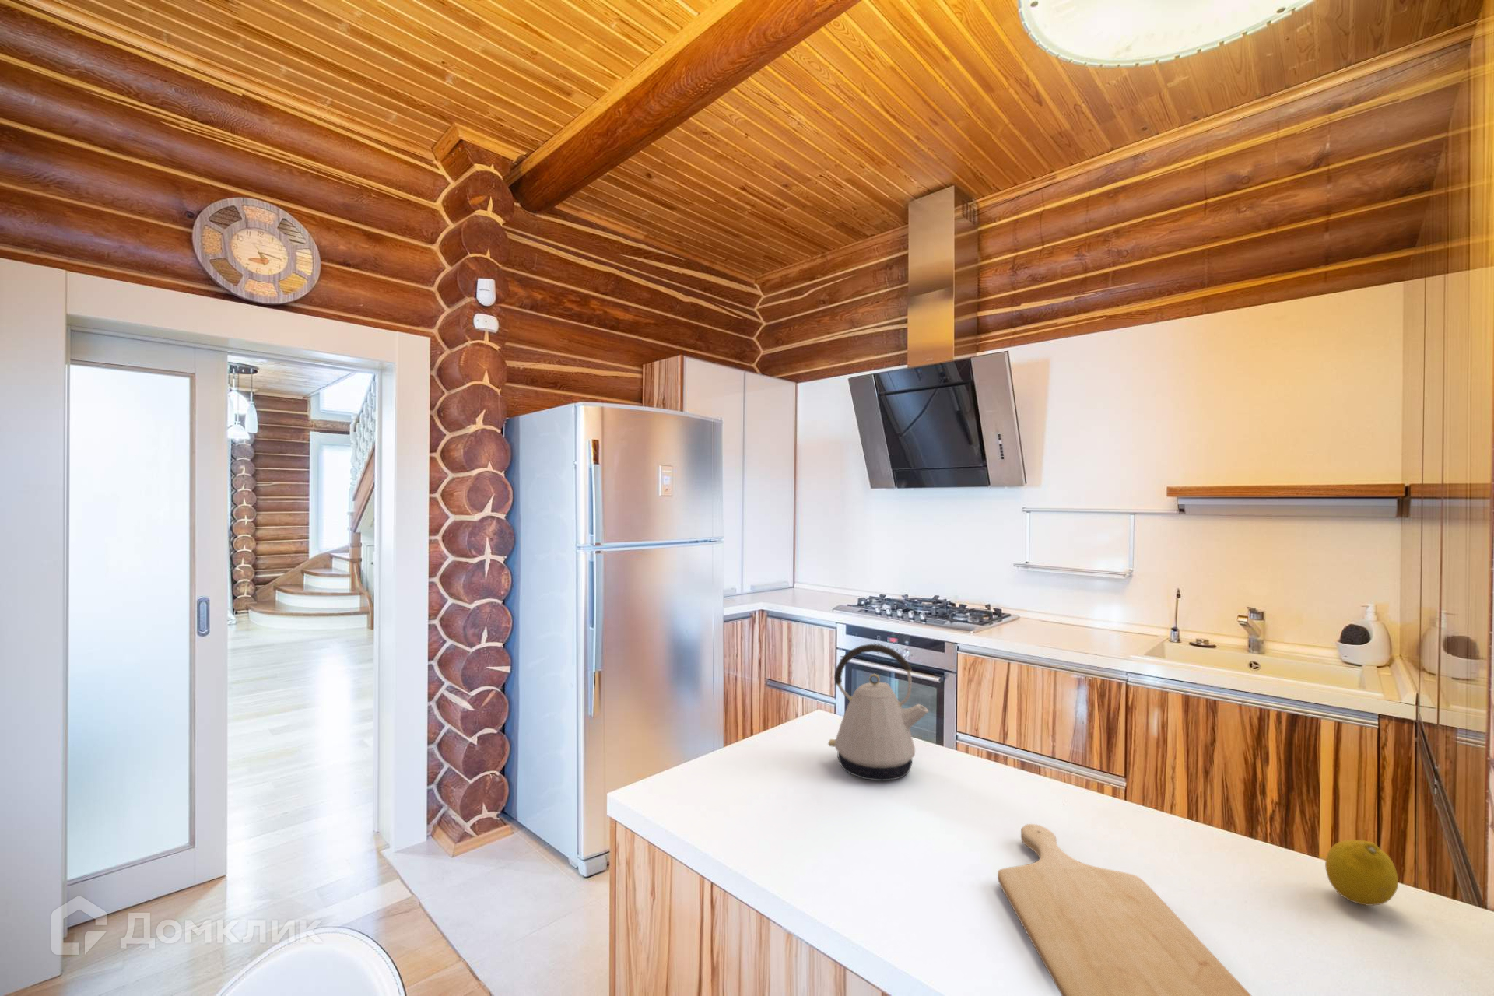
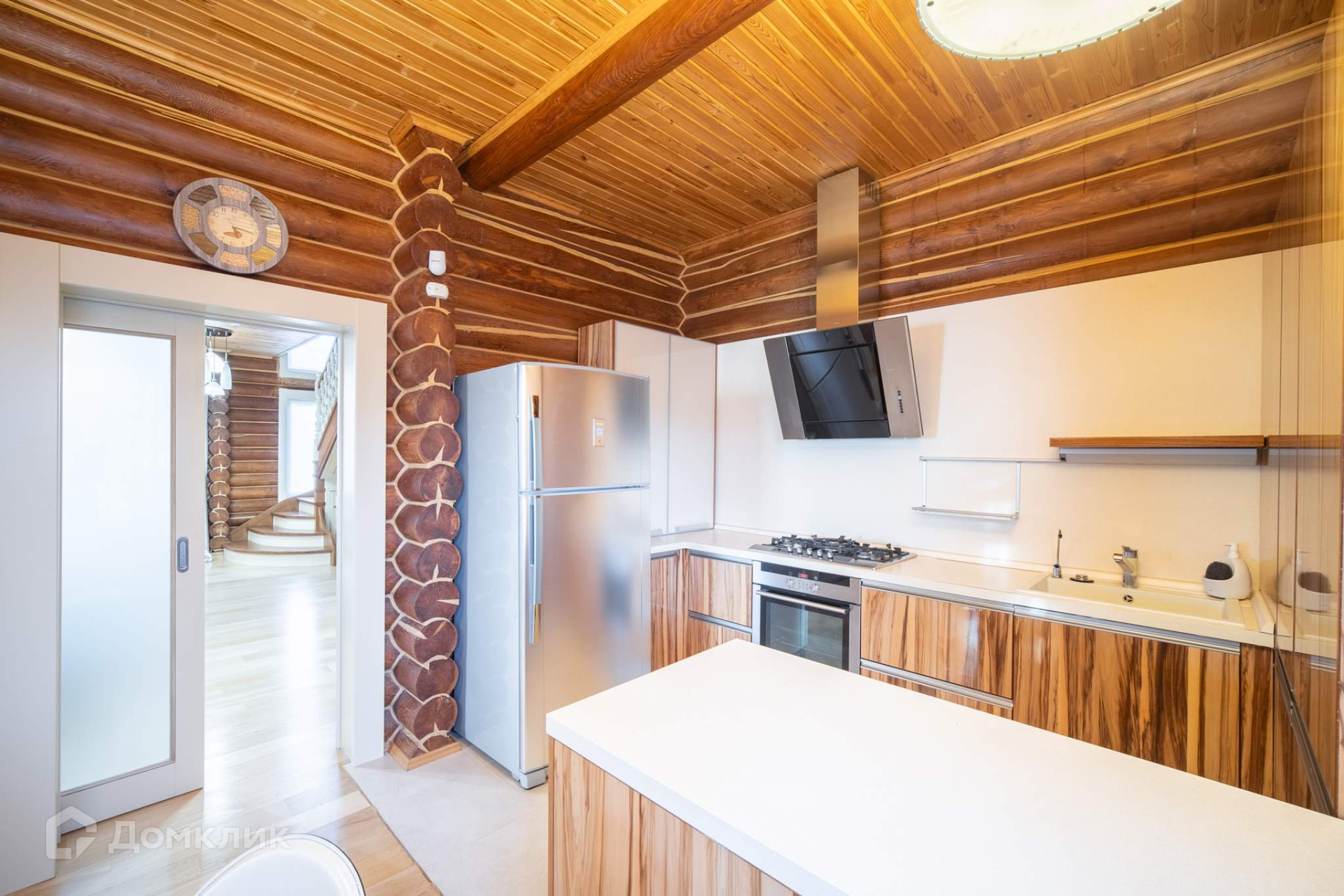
- kettle (878, 707)
- fruit (1359, 869)
- chopping board (1095, 914)
